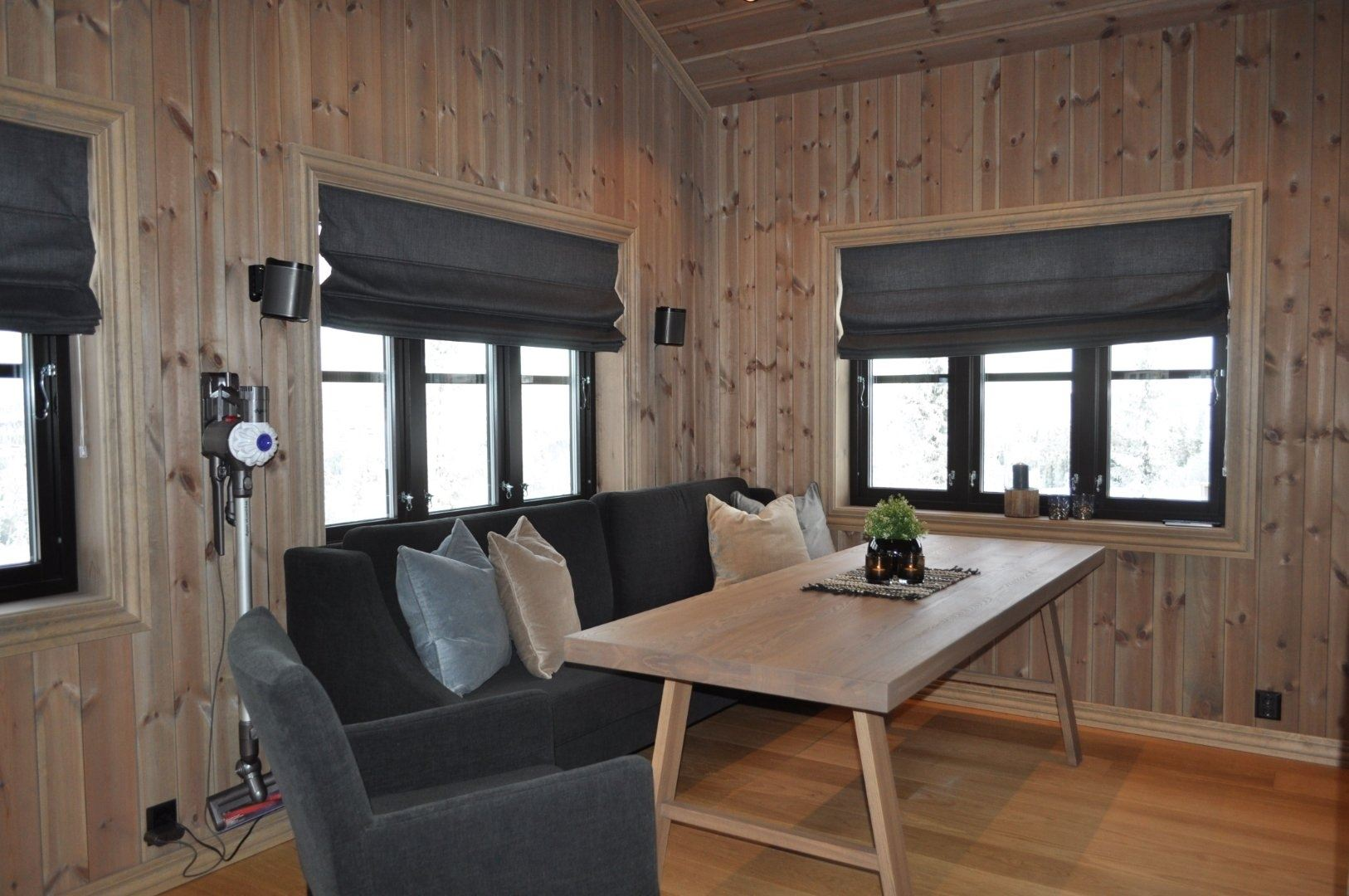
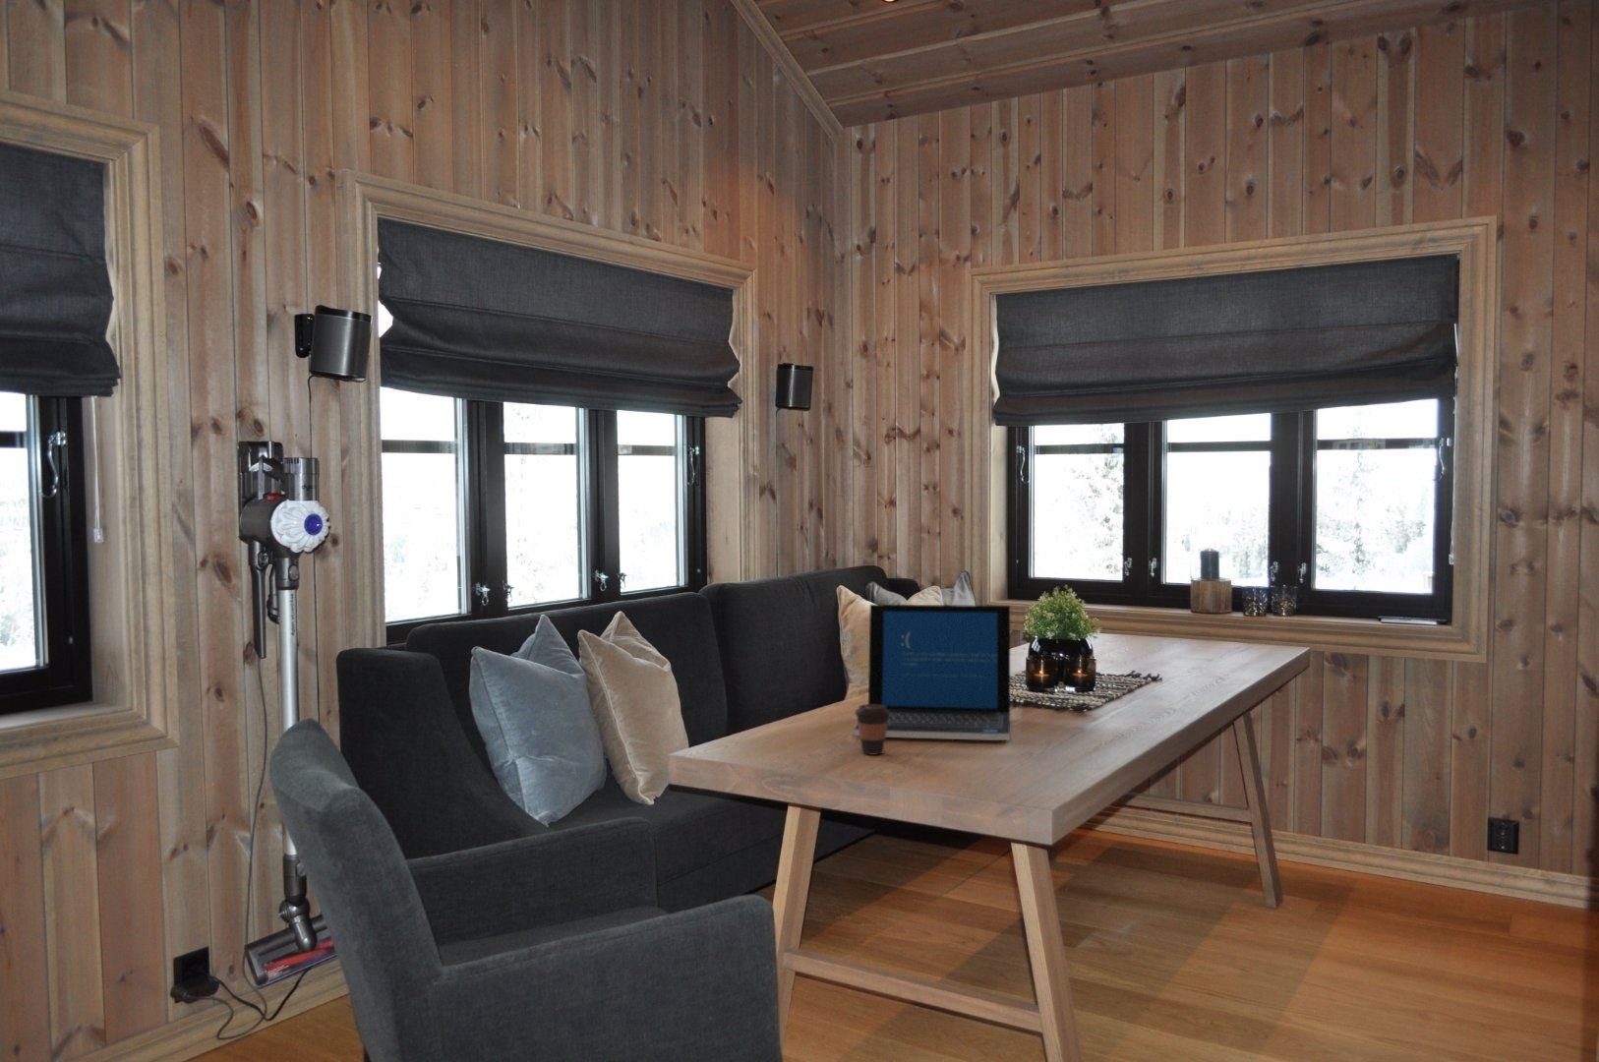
+ coffee cup (872, 729)
+ laptop (935, 667)
